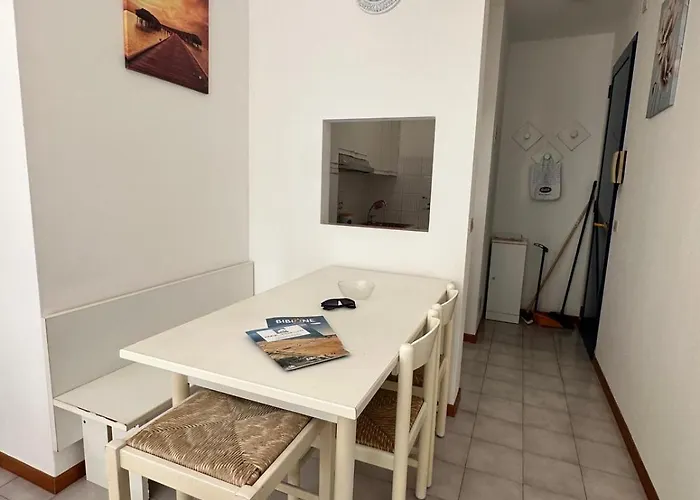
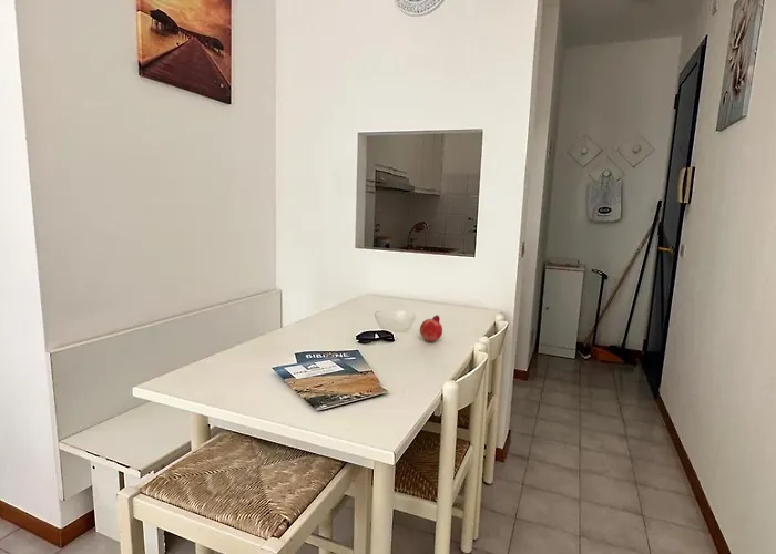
+ fruit (431, 328)
